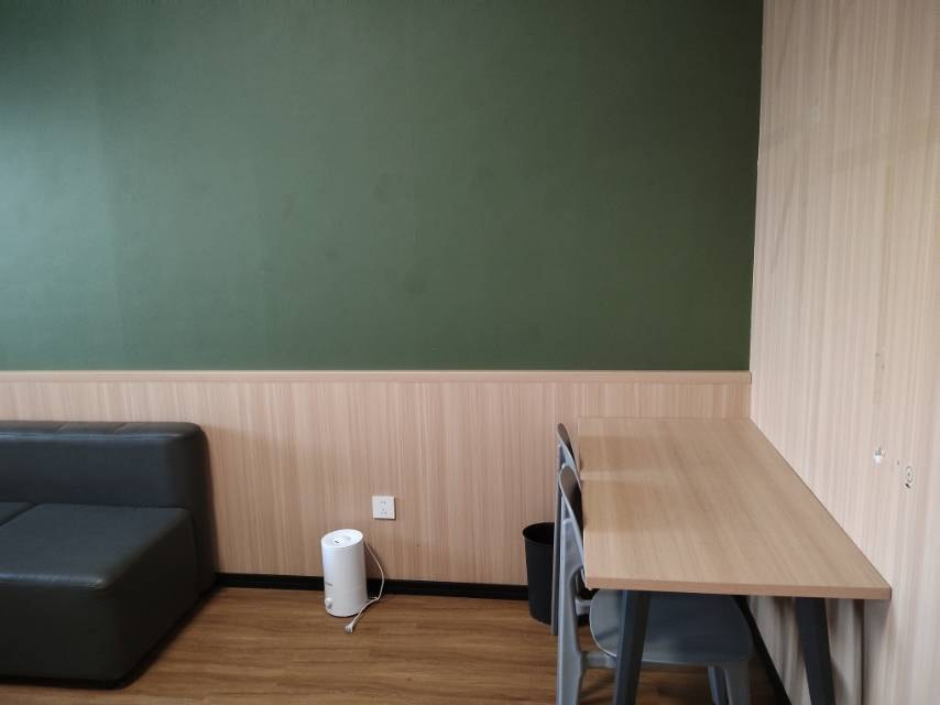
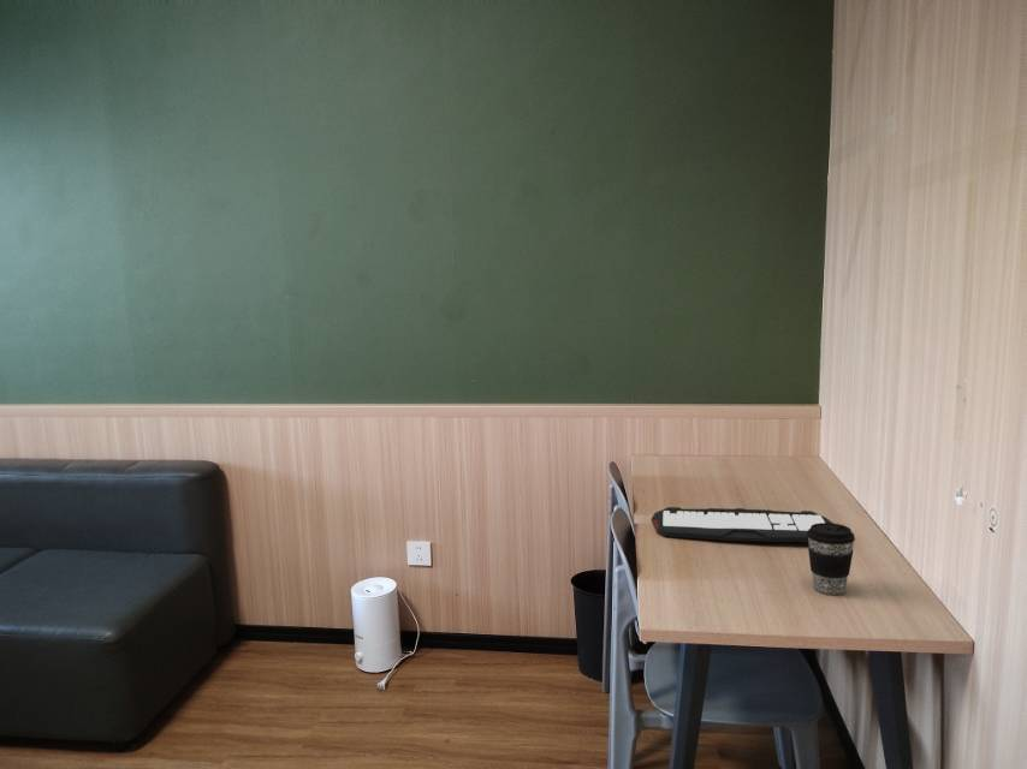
+ keyboard (741, 523)
+ coffee cup (830, 558)
